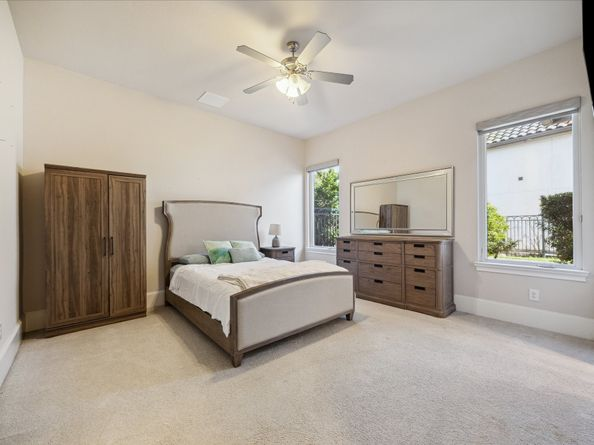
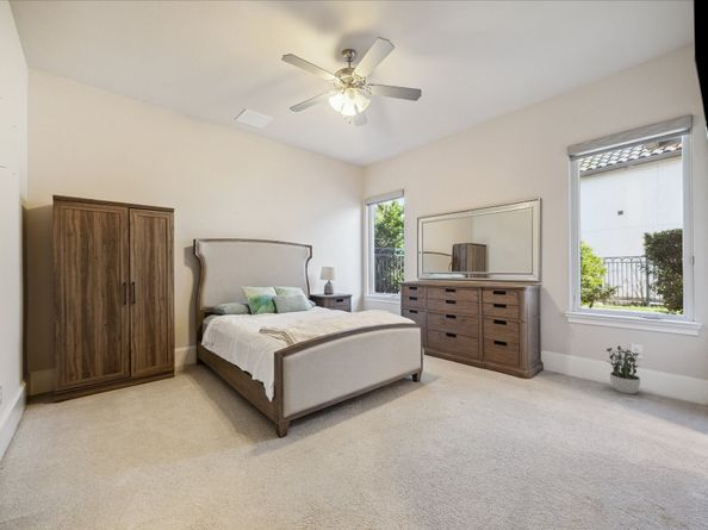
+ potted plant (622, 367)
